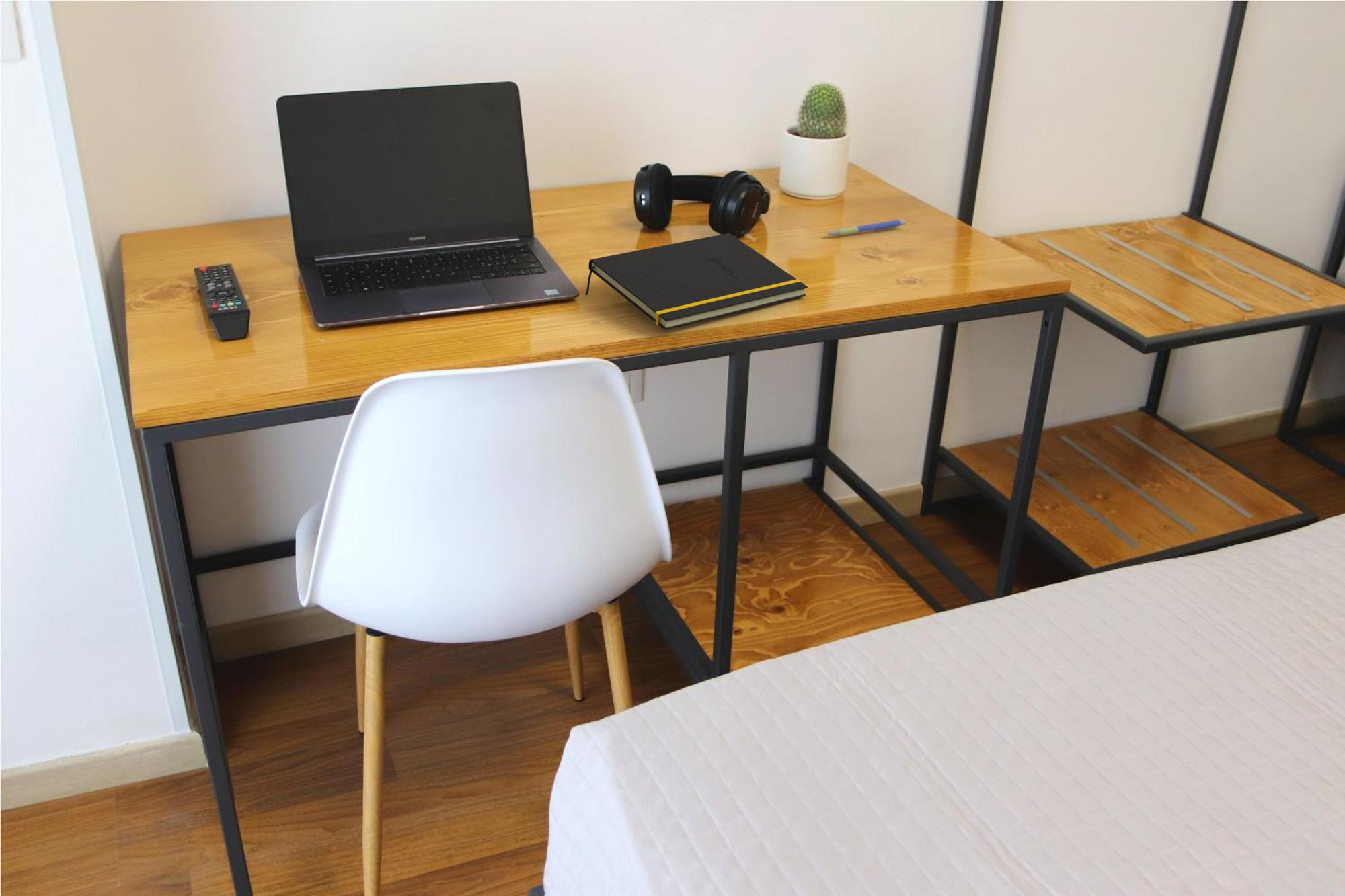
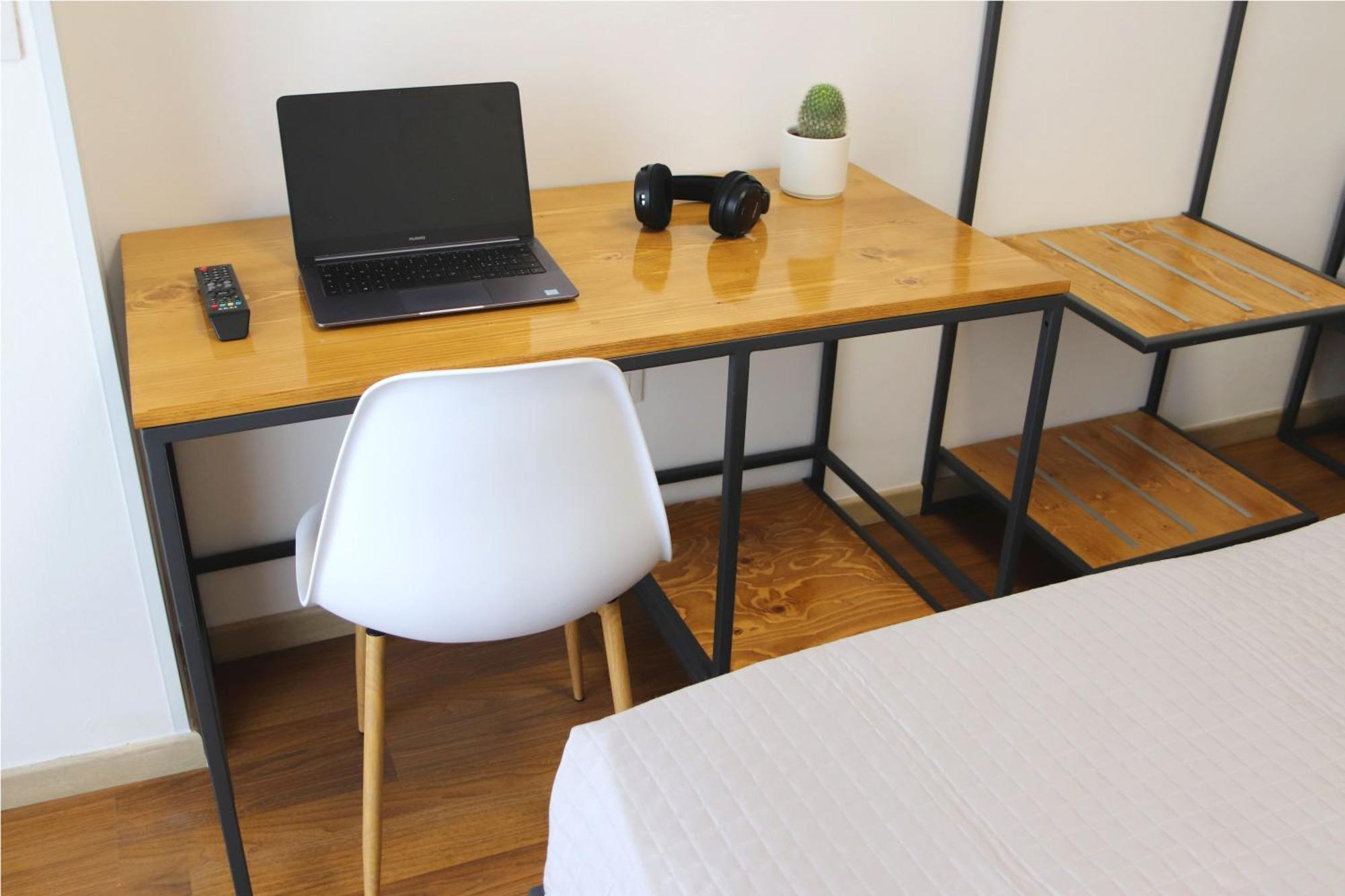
- notepad (699, 278)
- pen (866, 228)
